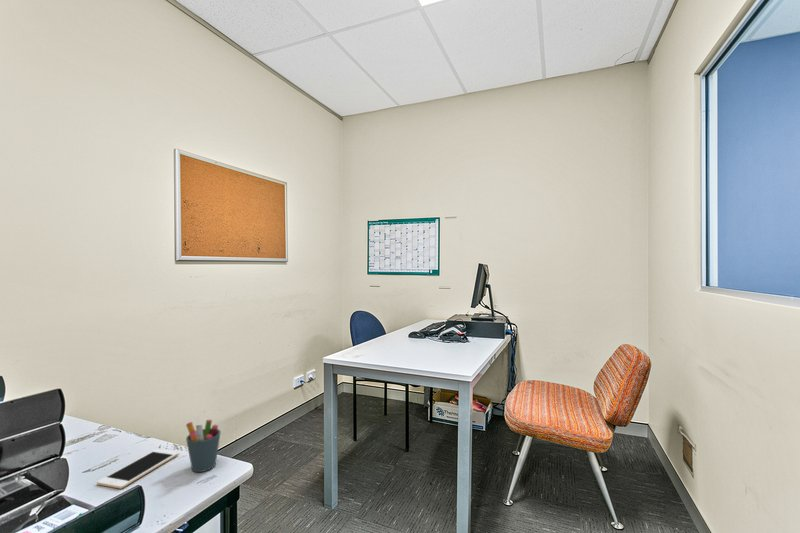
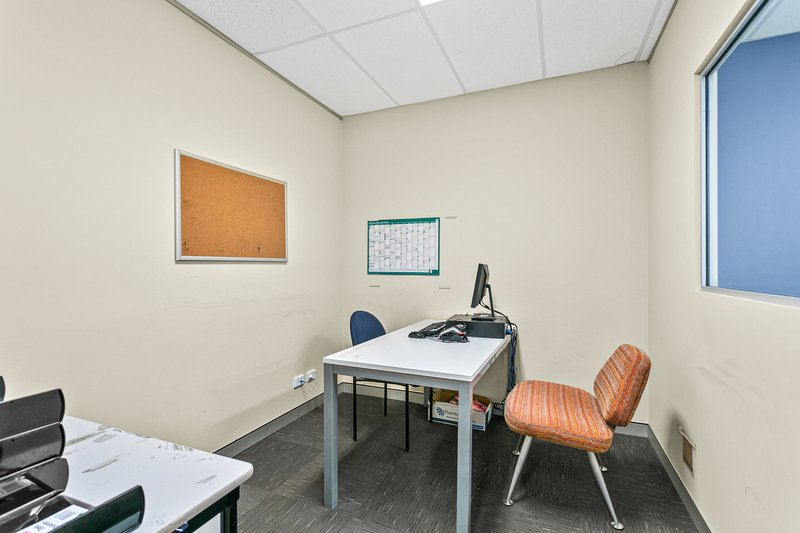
- cell phone (140, 467)
- pen holder (203, 442)
